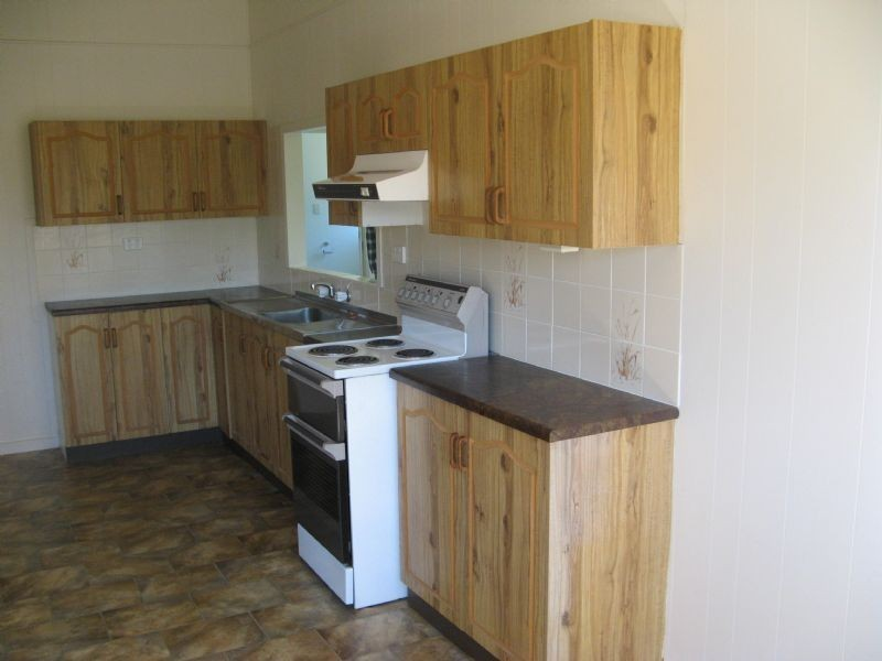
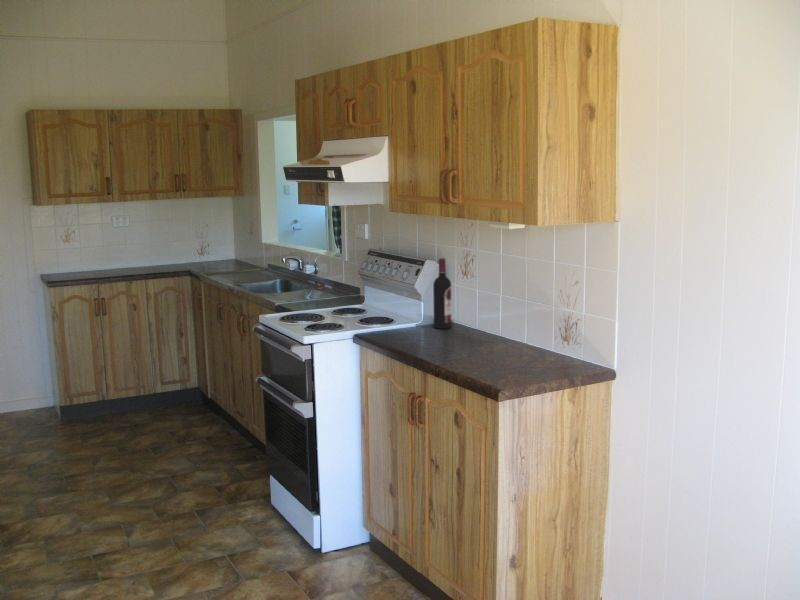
+ wine bottle (442, 293)
